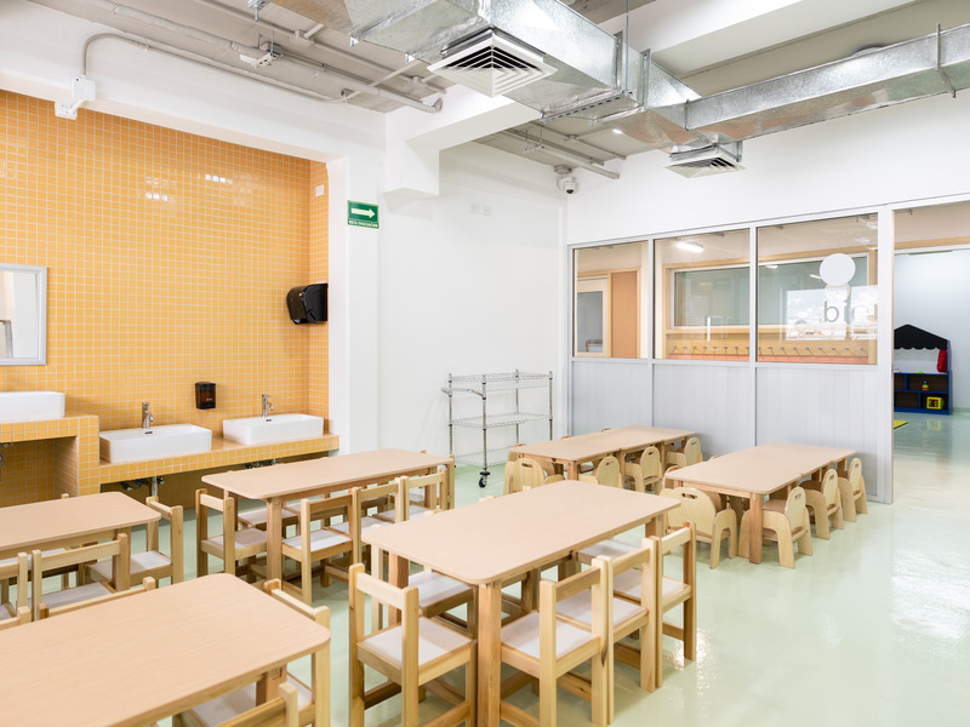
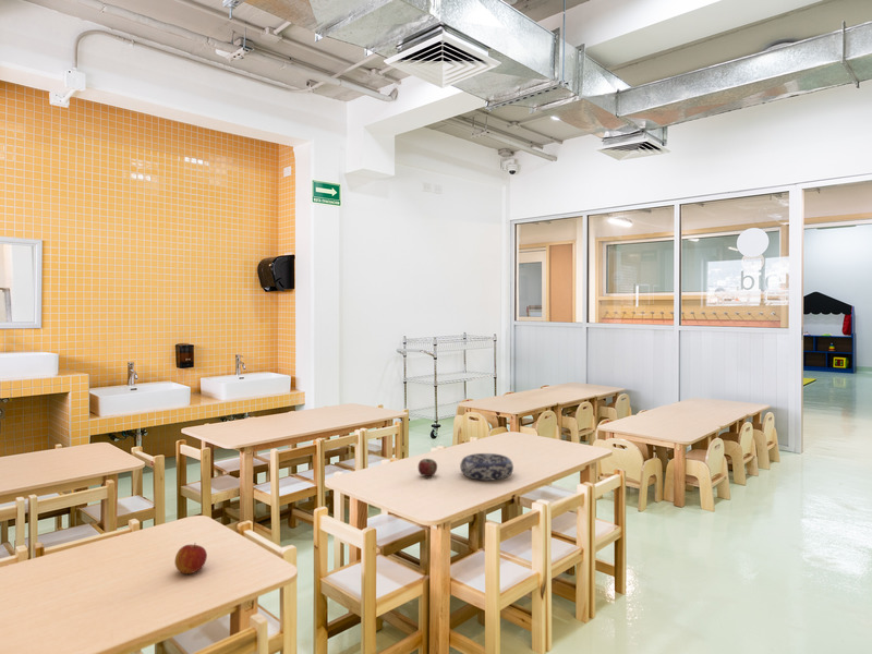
+ apple (427, 468)
+ apple (191, 557)
+ decorative bowl (486, 467)
